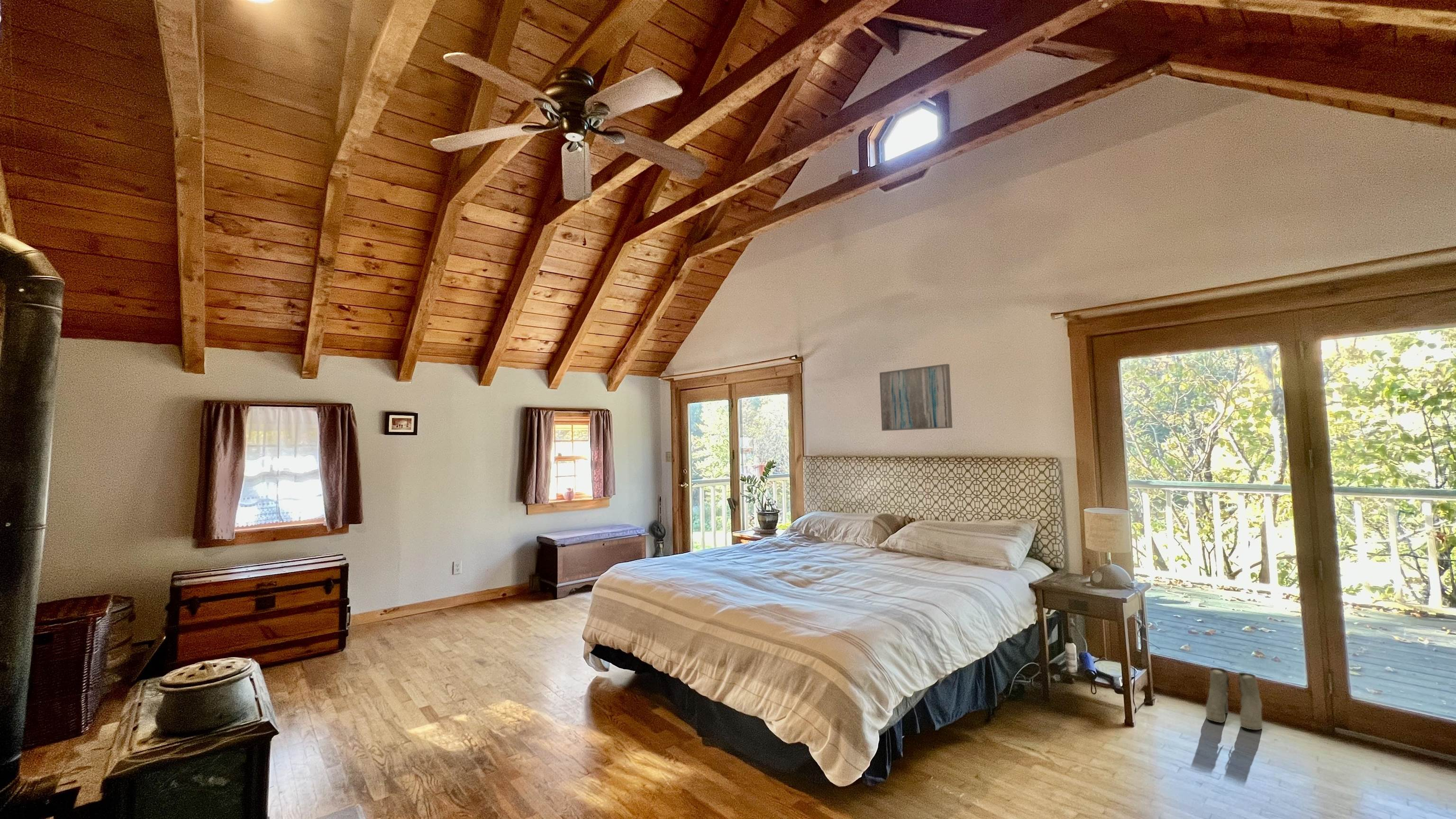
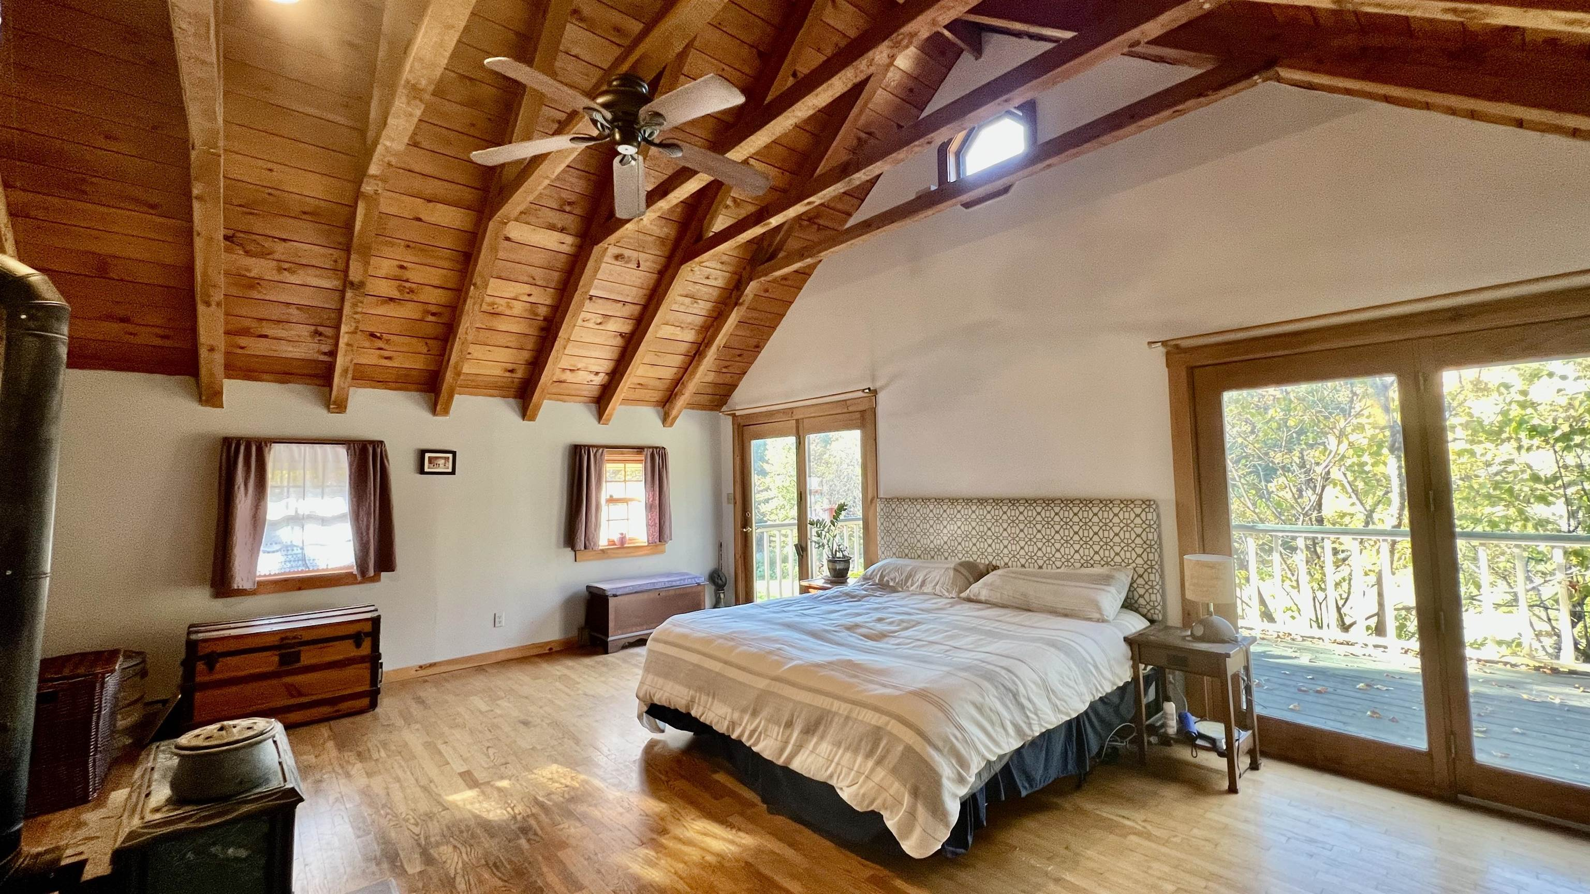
- wall art (914, 399)
- boots (1231, 693)
